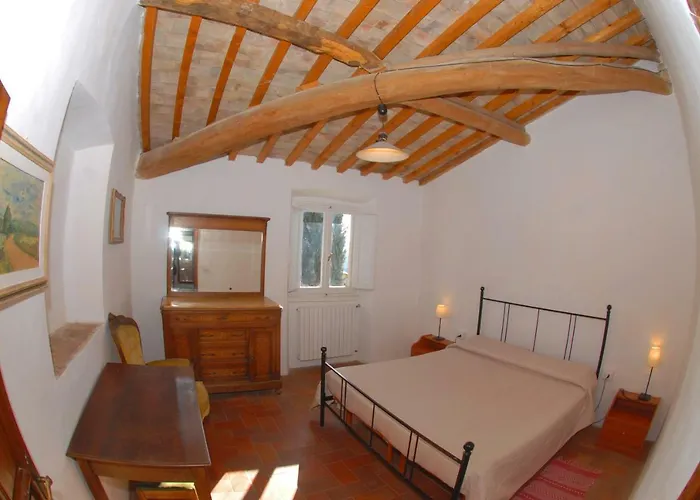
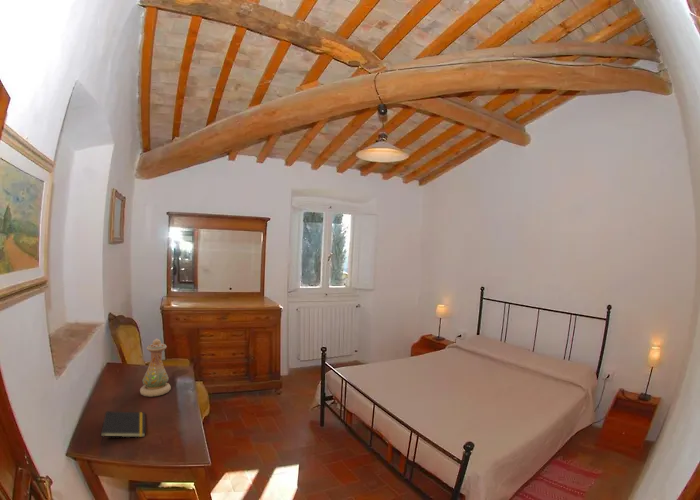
+ notepad (124, 423)
+ vase (156, 365)
